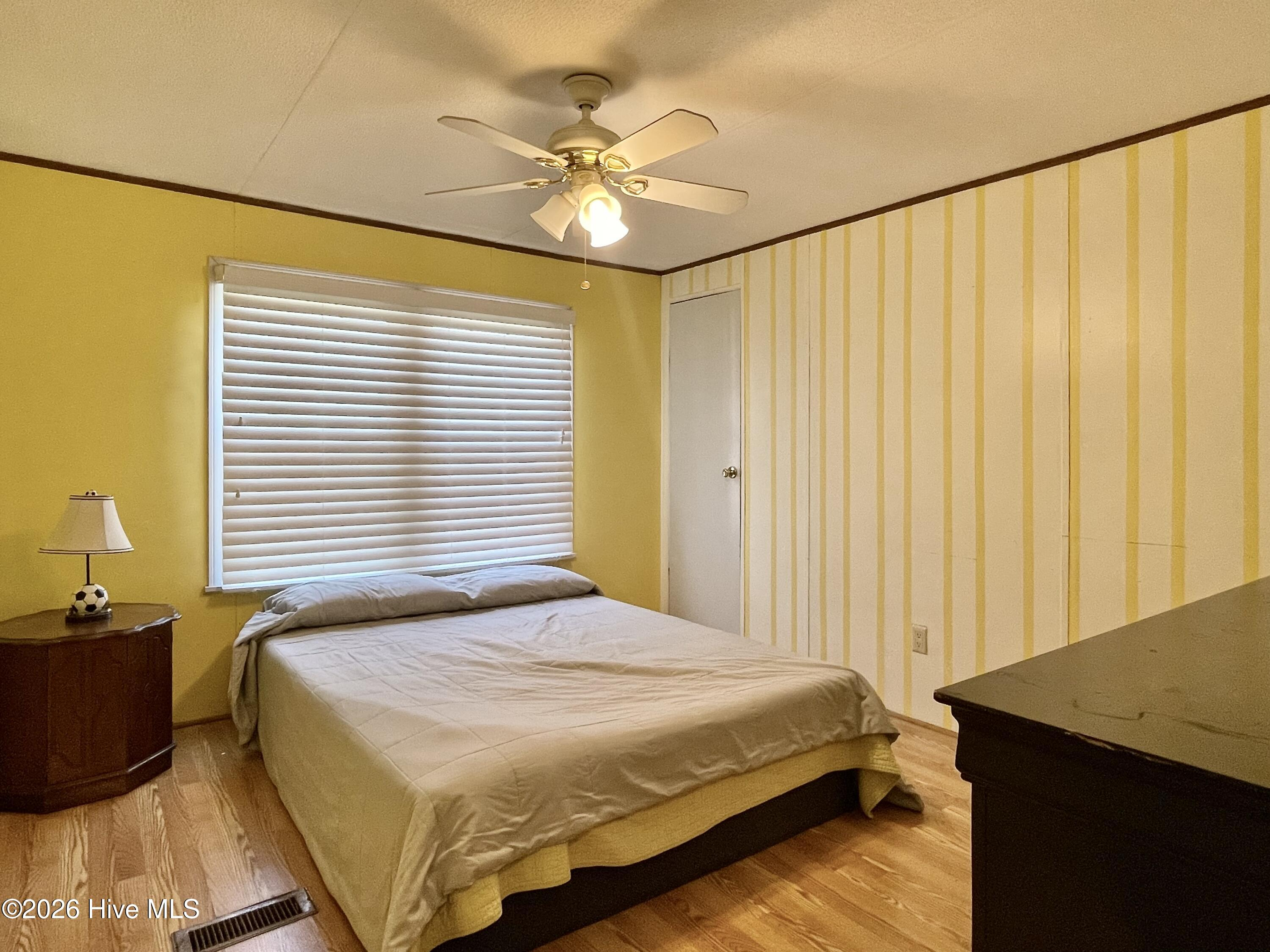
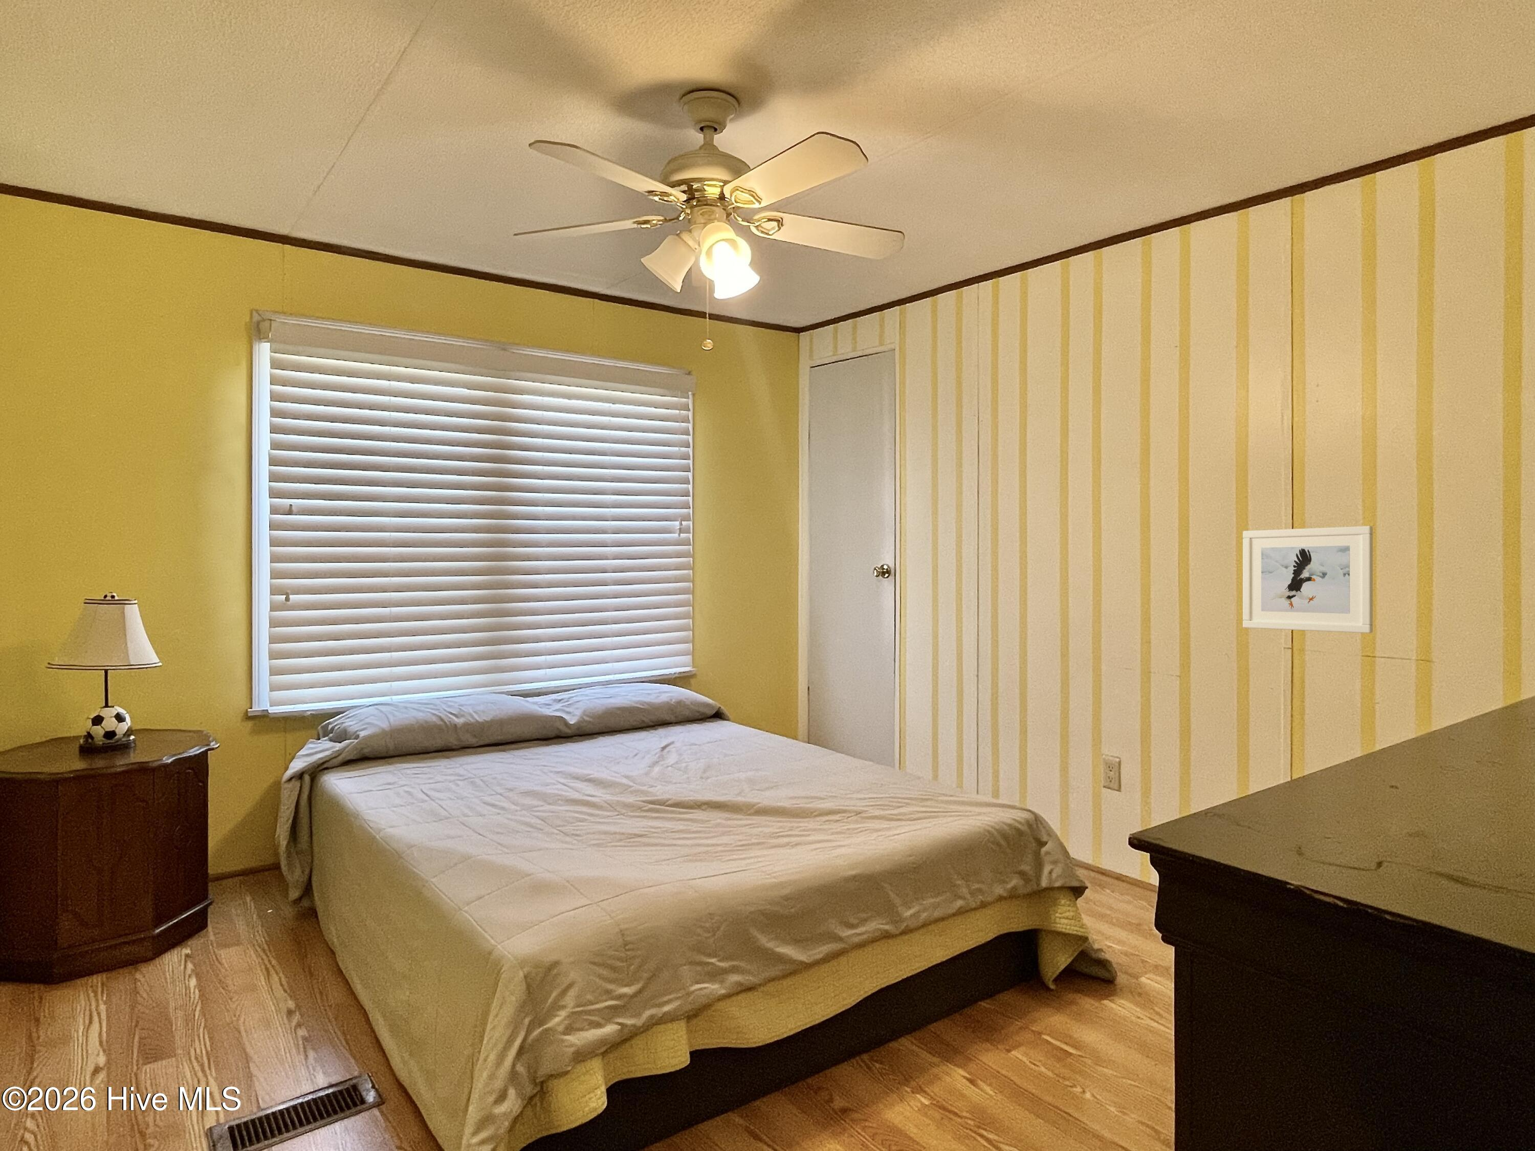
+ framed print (1304, 579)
